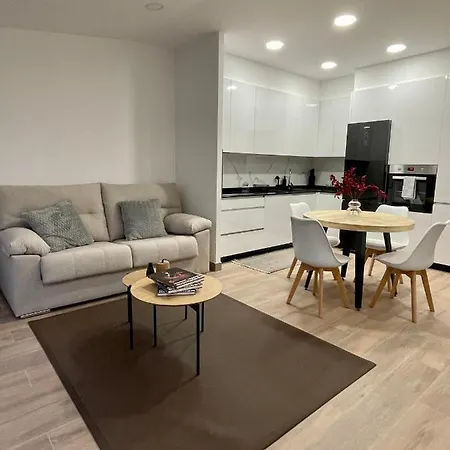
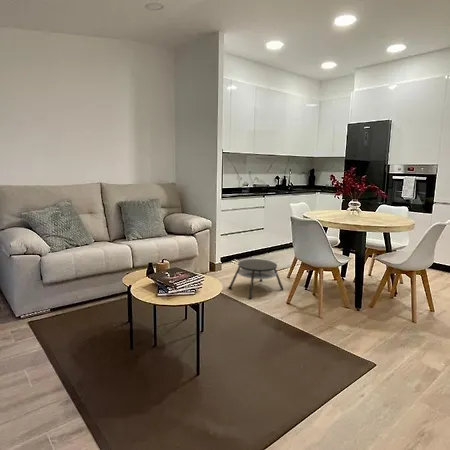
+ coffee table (257, 276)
